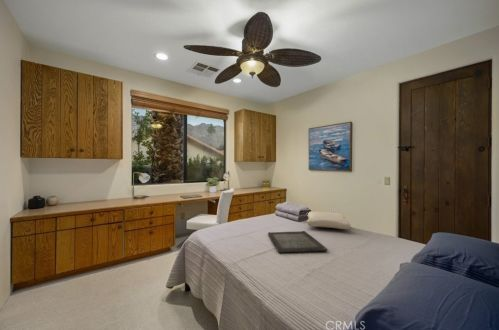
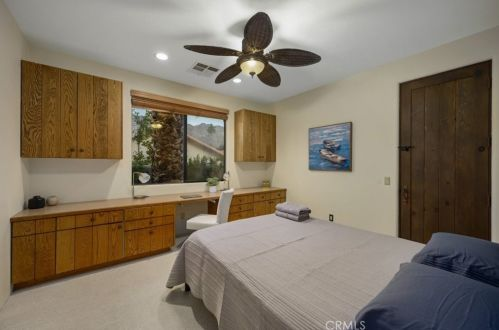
- pillow (326, 219)
- serving tray (294, 240)
